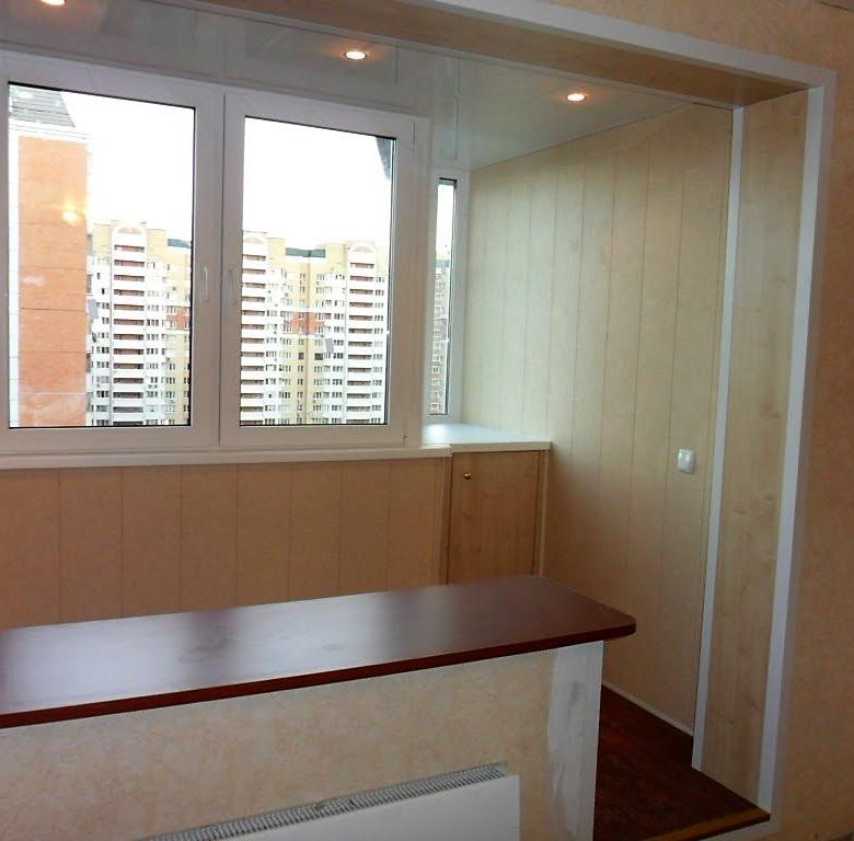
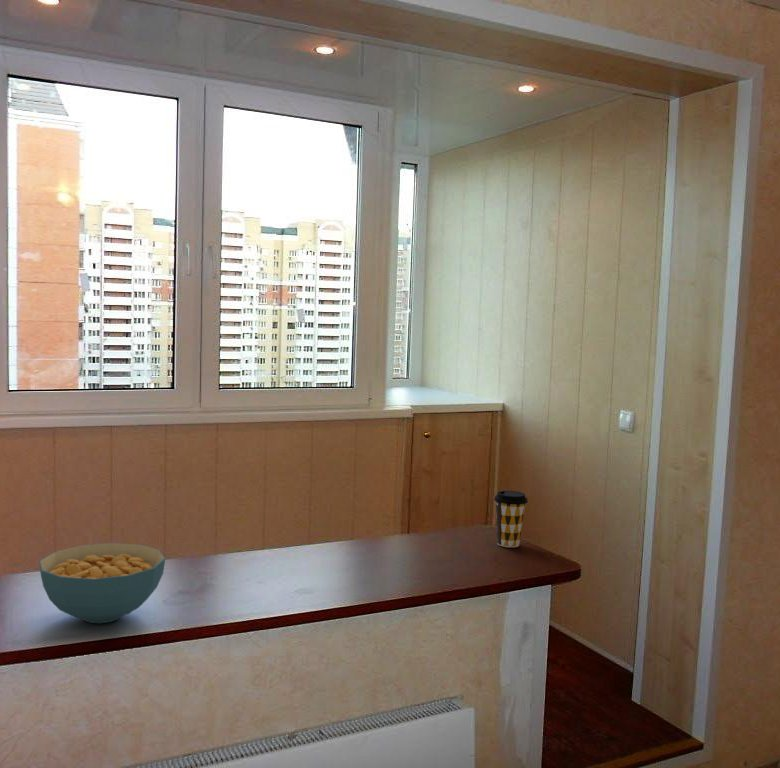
+ cereal bowl (102, 588)
+ coffee cup (509, 518)
